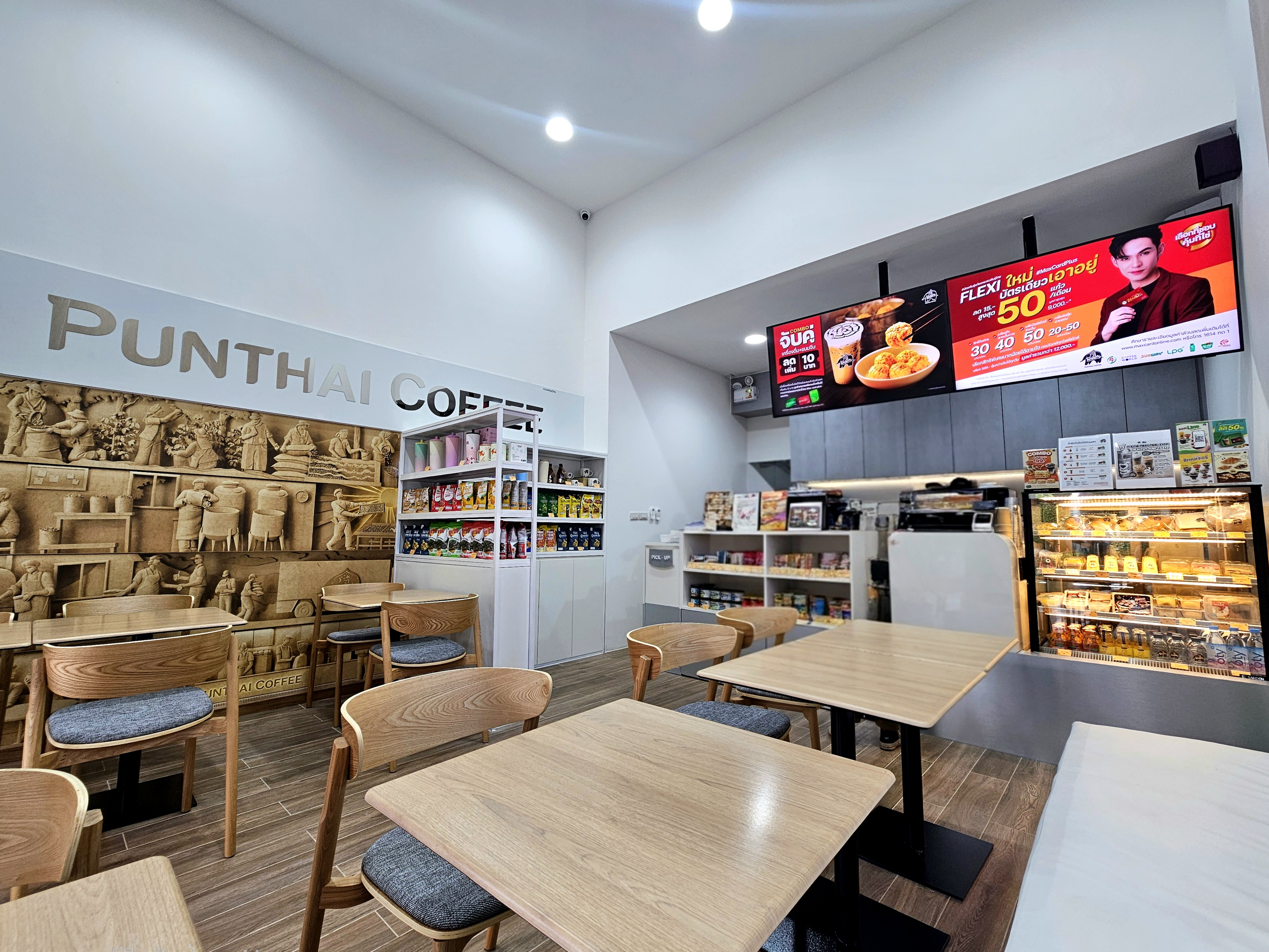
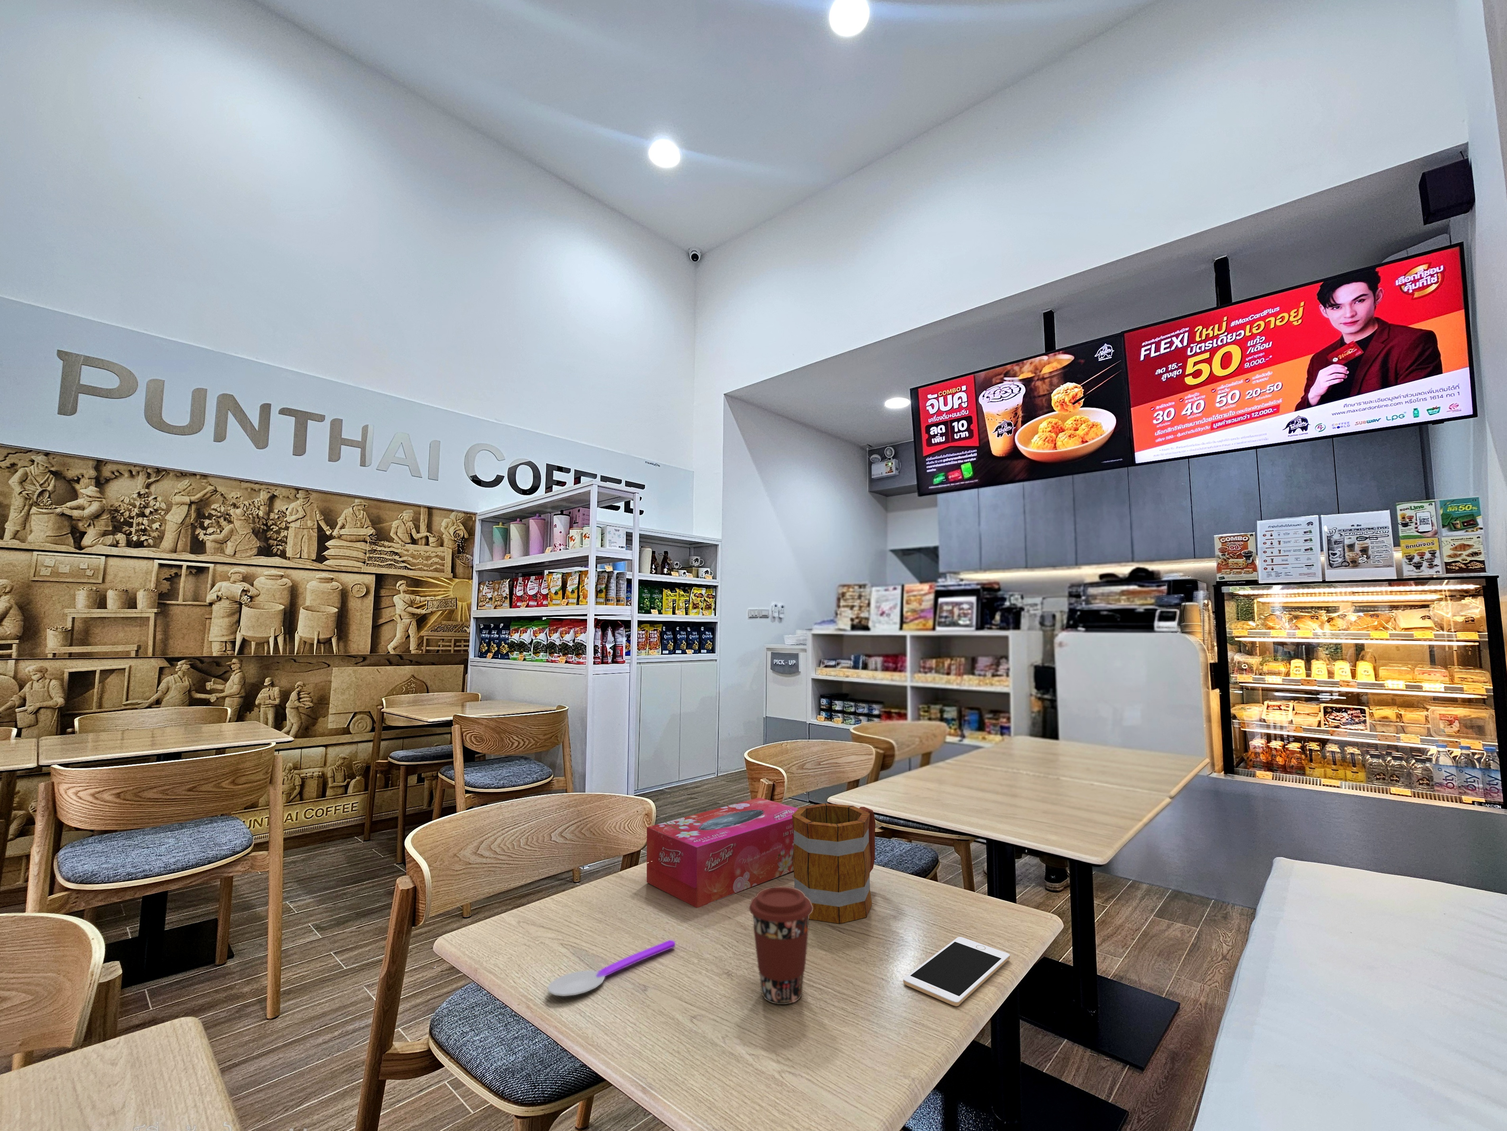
+ mug (842, 854)
+ cell phone (958, 968)
+ coffee cup (781, 944)
+ spoon (616, 966)
+ tissue box (732, 846)
